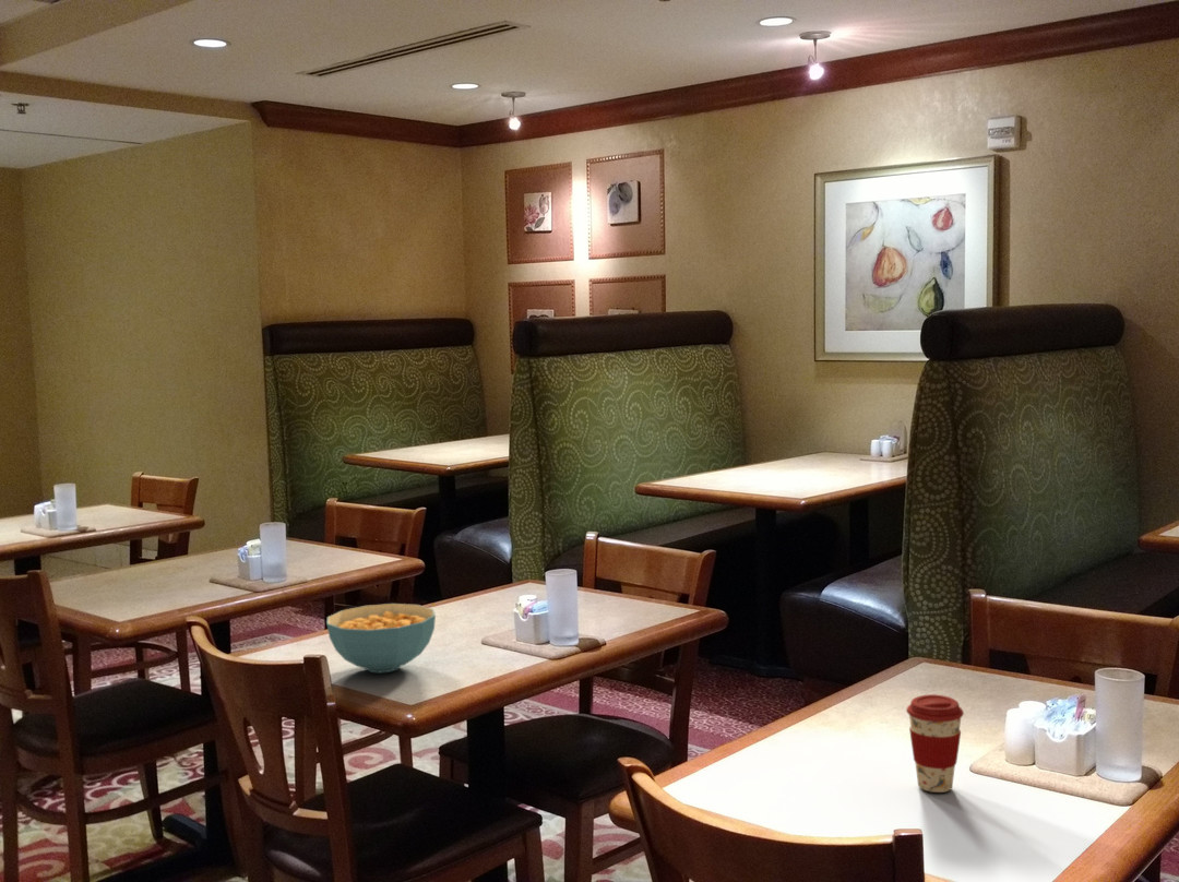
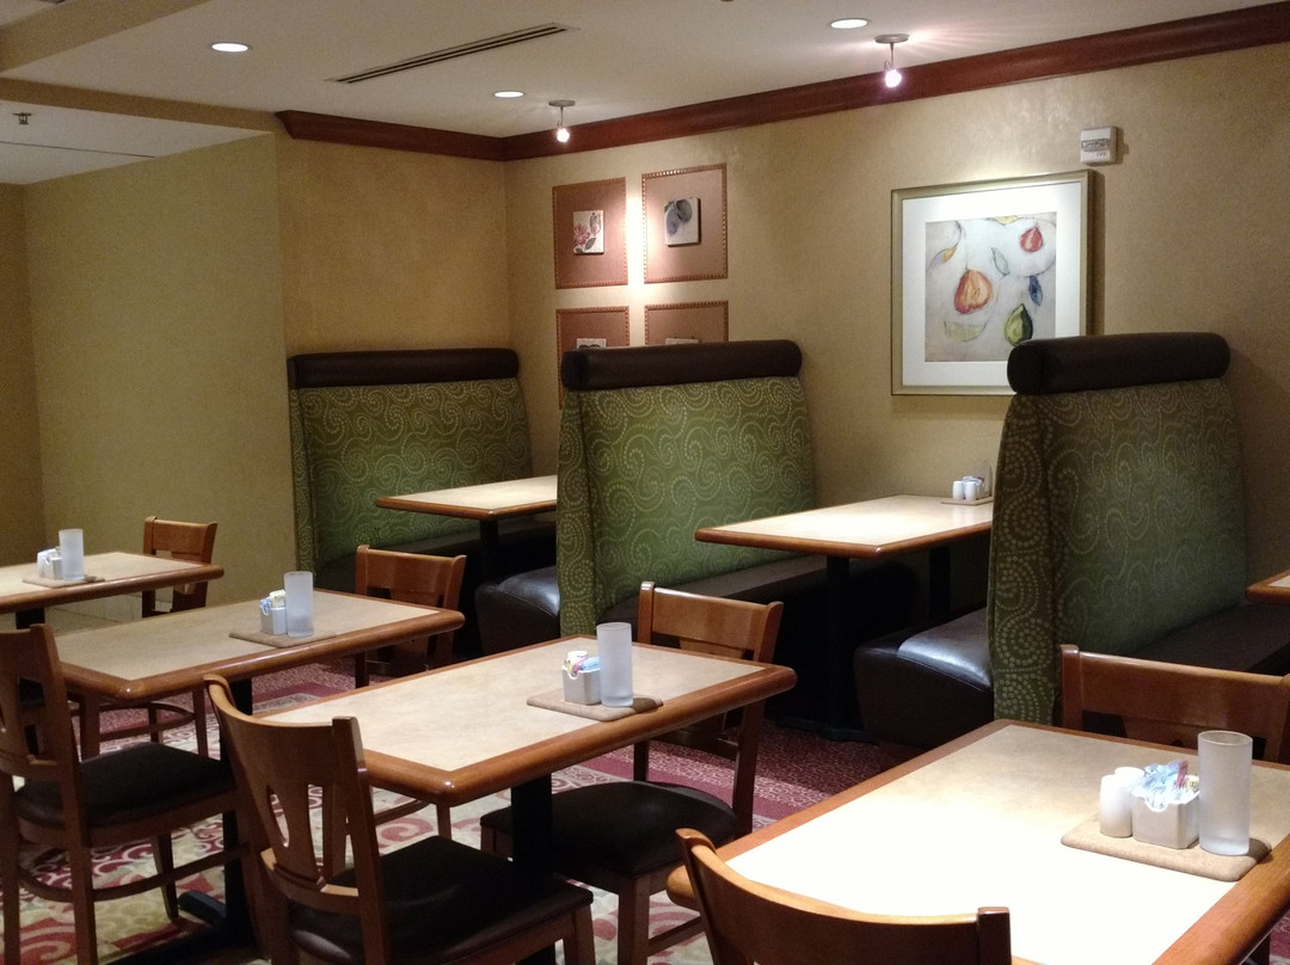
- coffee cup (934, 743)
- cereal bowl (382, 642)
